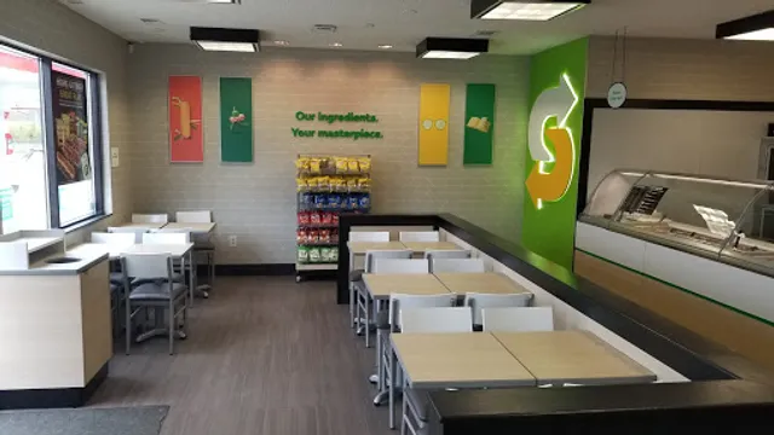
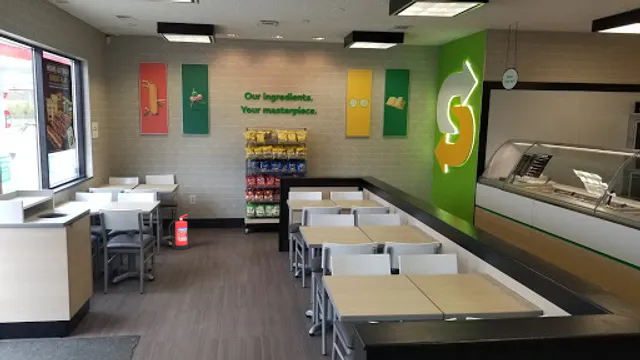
+ fire extinguisher (178, 231)
